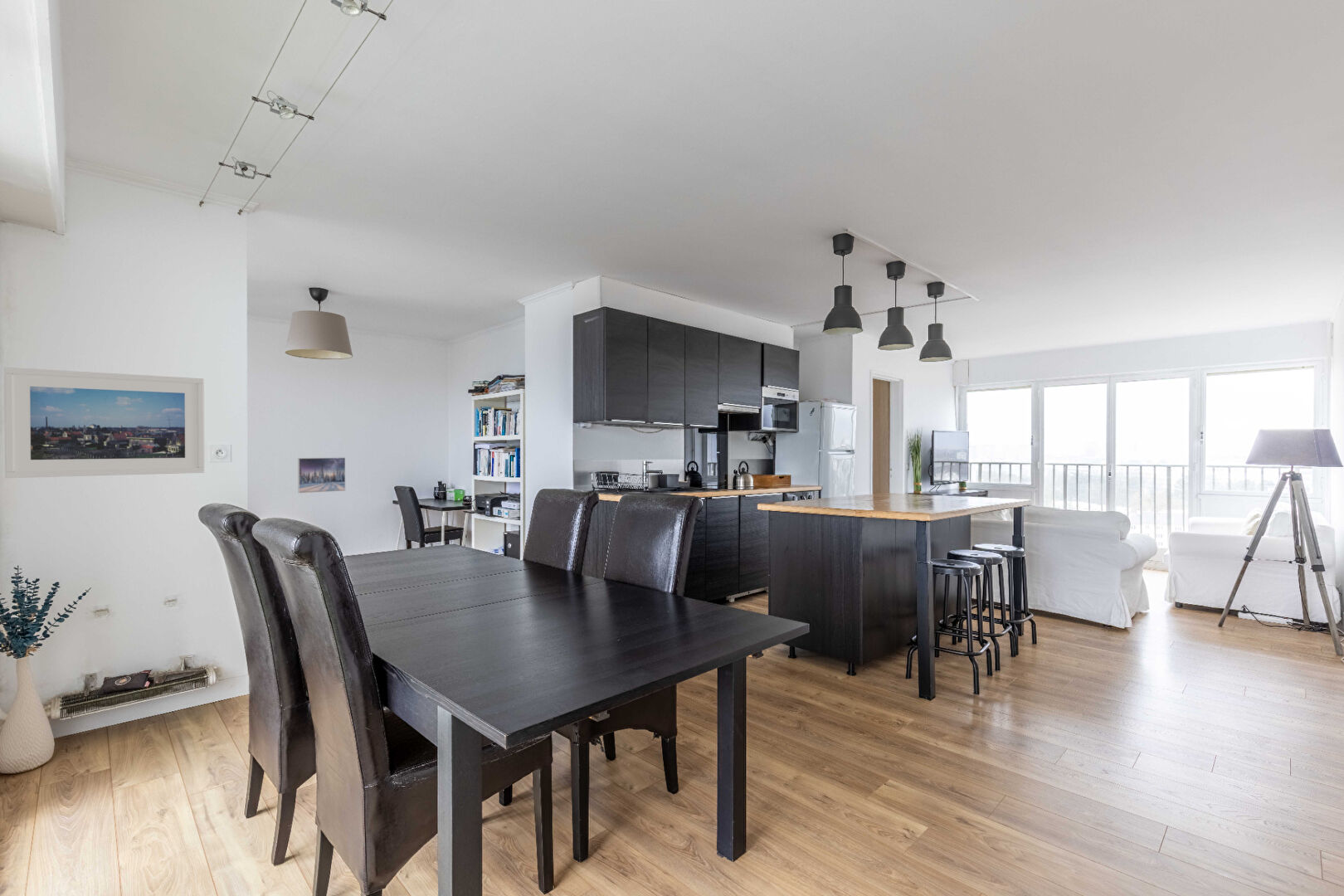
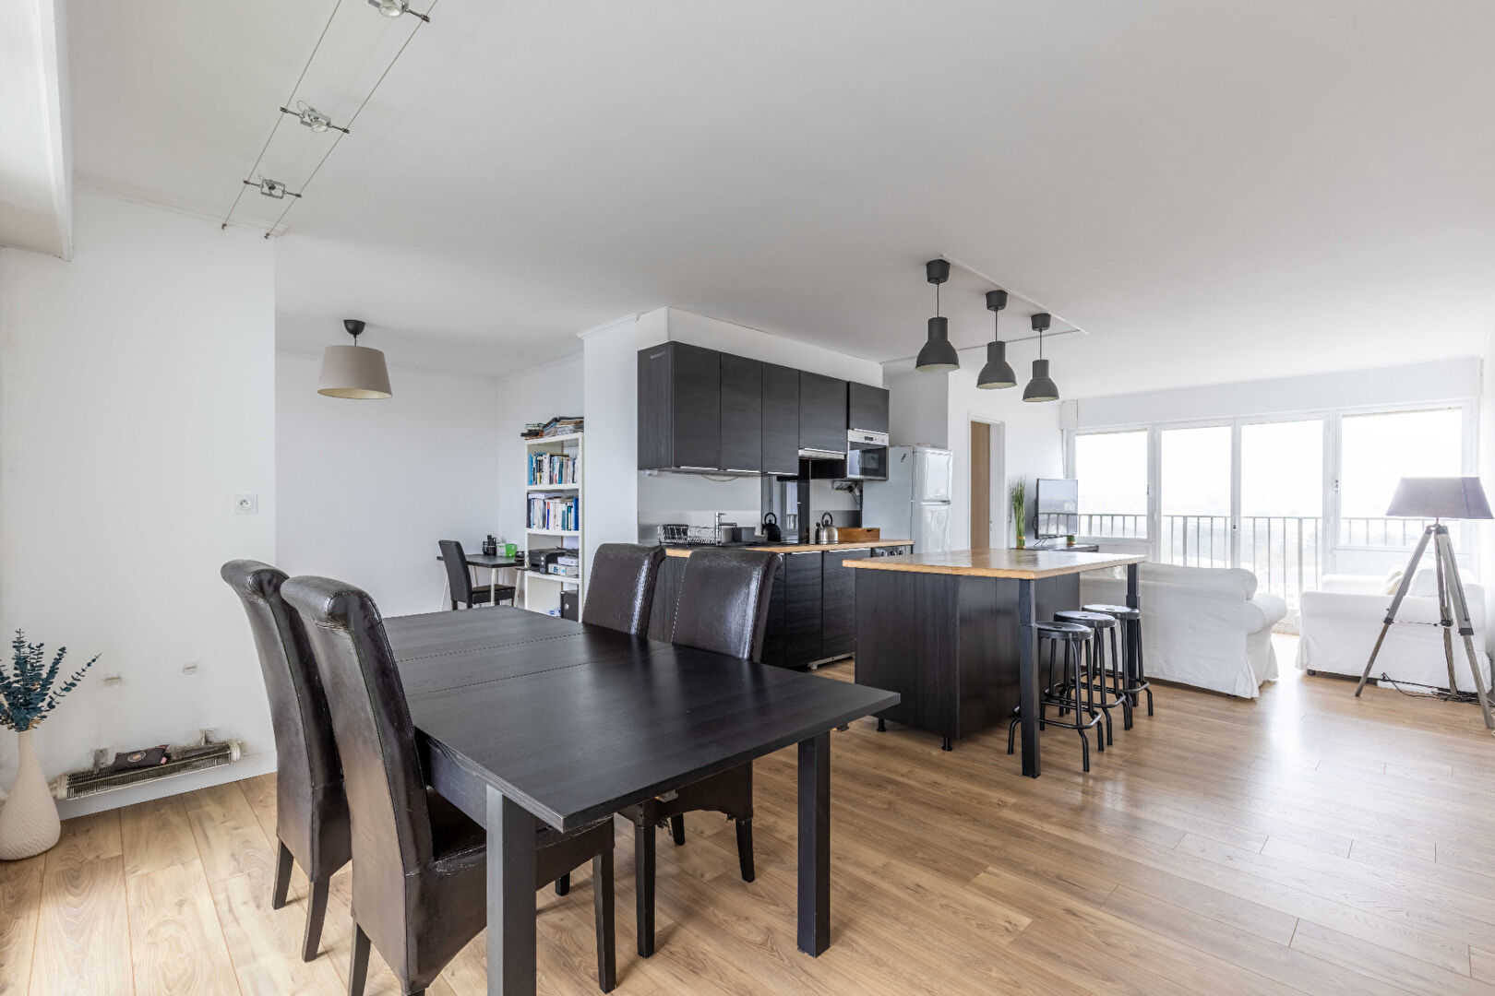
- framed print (112, 424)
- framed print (322, 475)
